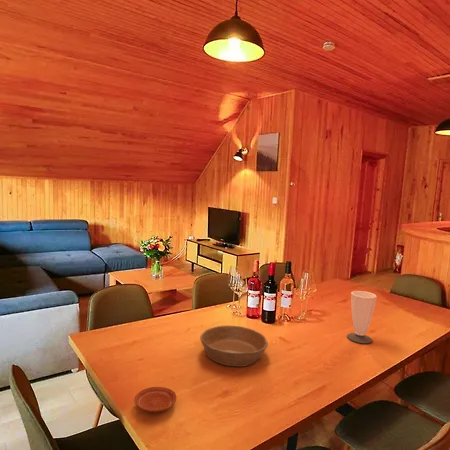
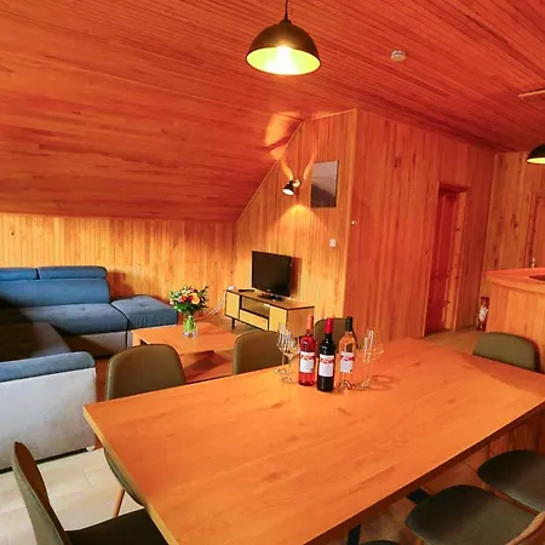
- cup (361, 316)
- bowl (234, 345)
- plate (155, 402)
